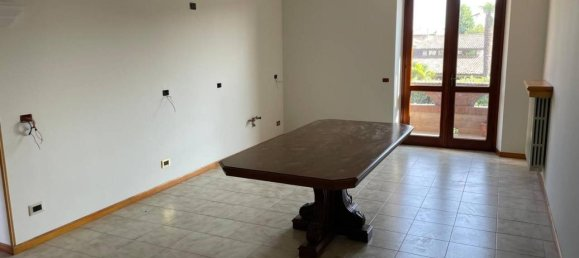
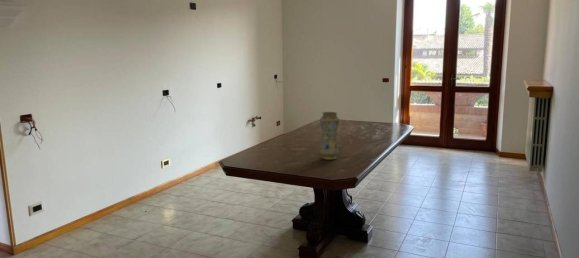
+ vase (329, 135)
